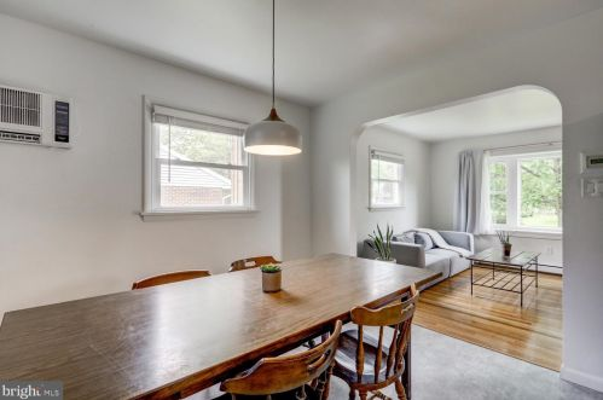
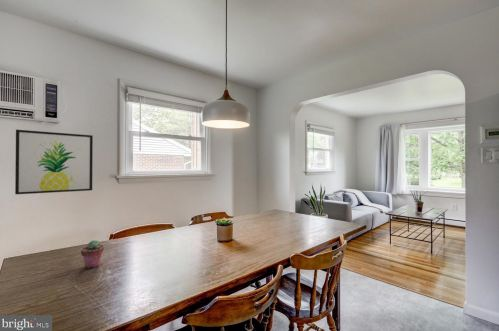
+ potted succulent (92, 252)
+ wall art (57, 162)
